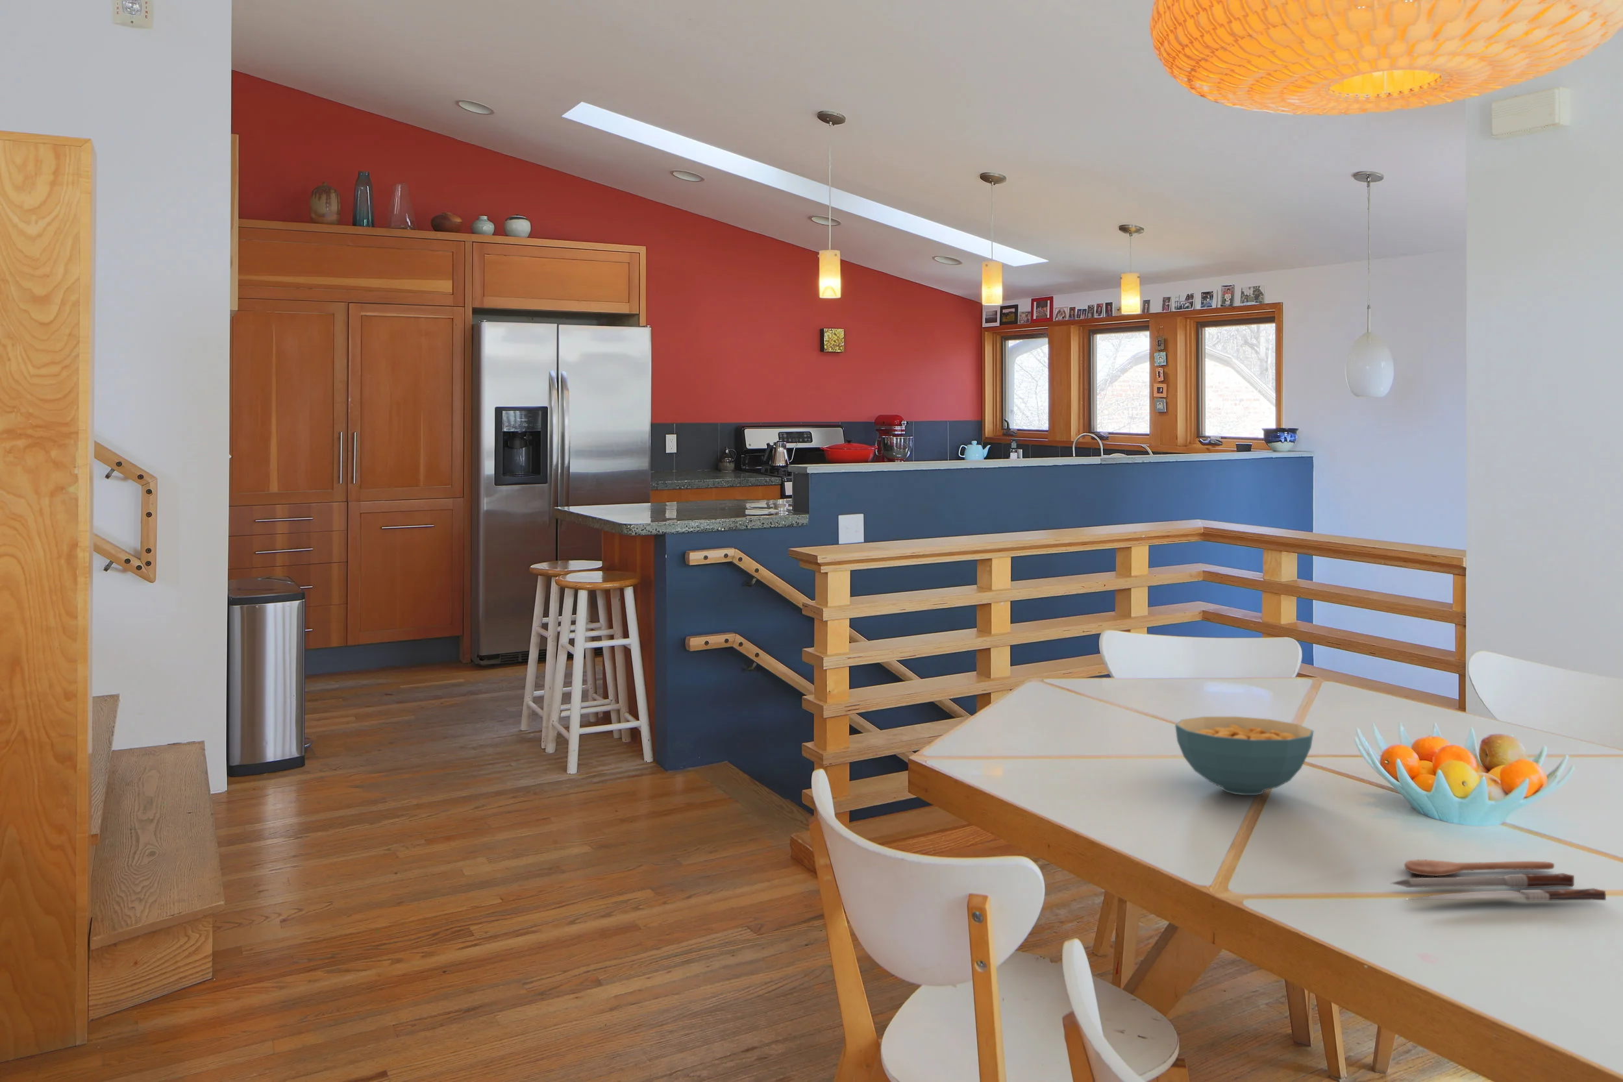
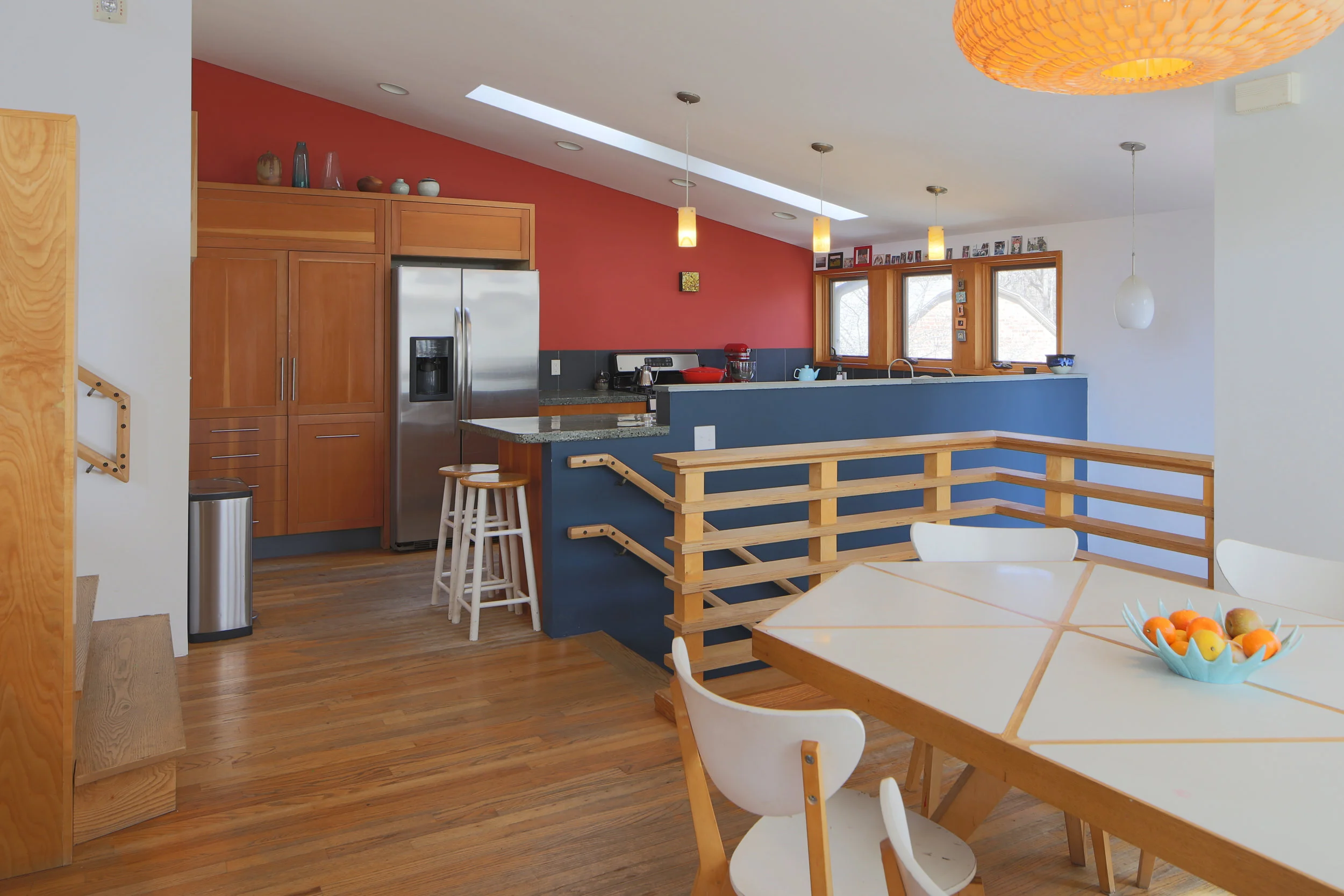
- cereal bowl (1243, 758)
- spoon (1478, 879)
